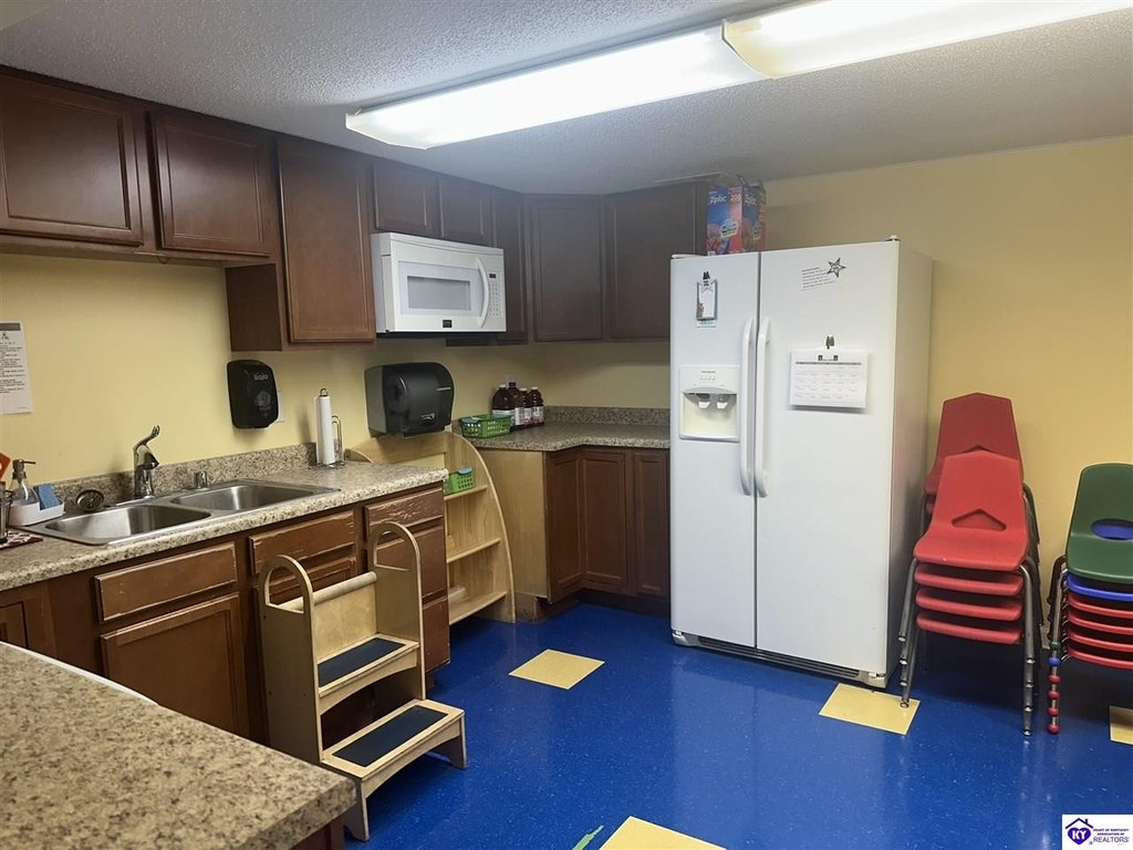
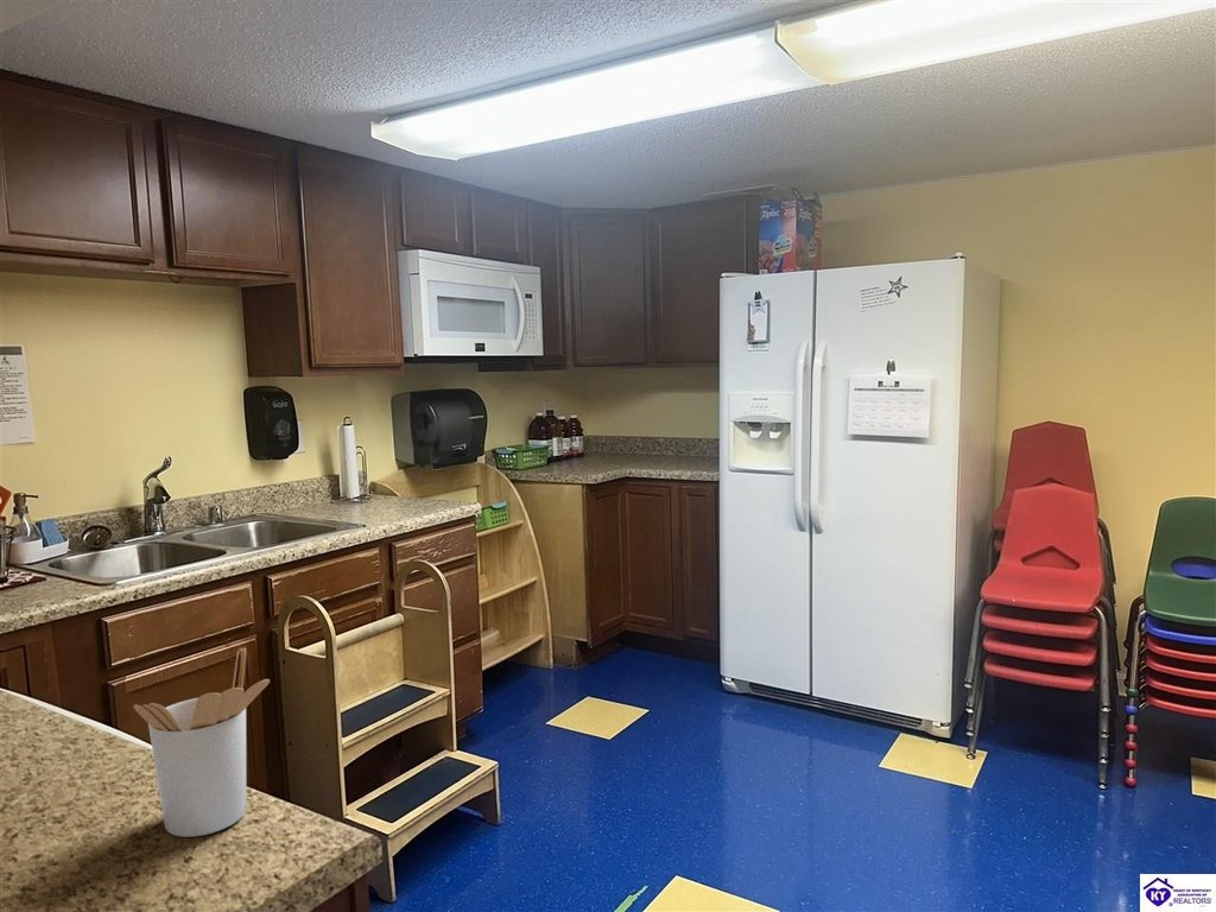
+ utensil holder (213, 745)
